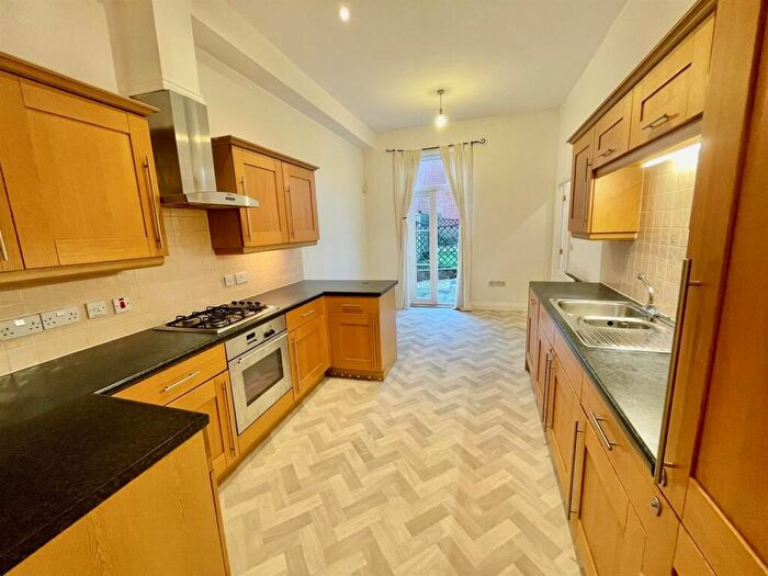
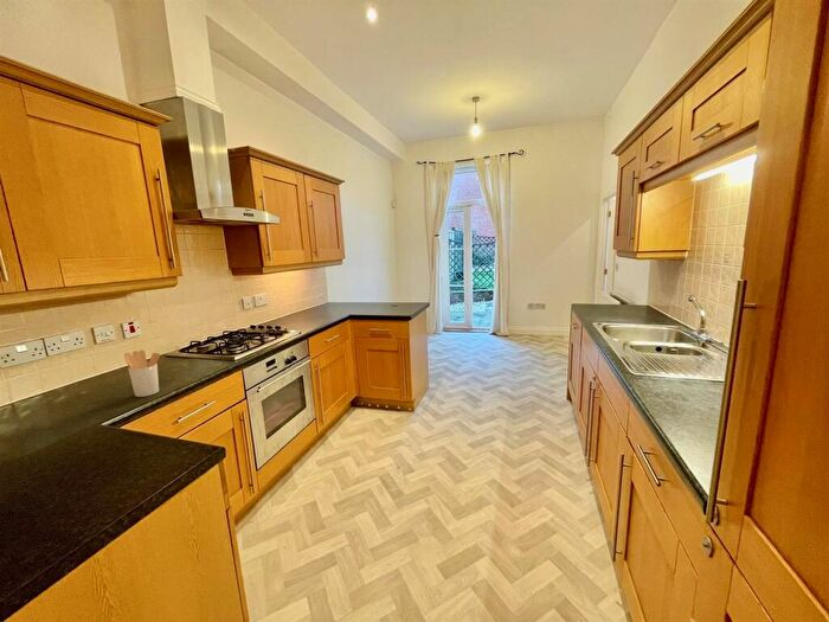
+ utensil holder (141, 371)
